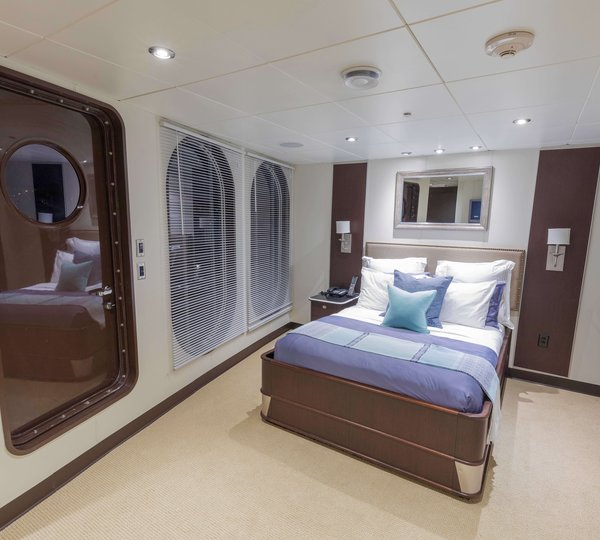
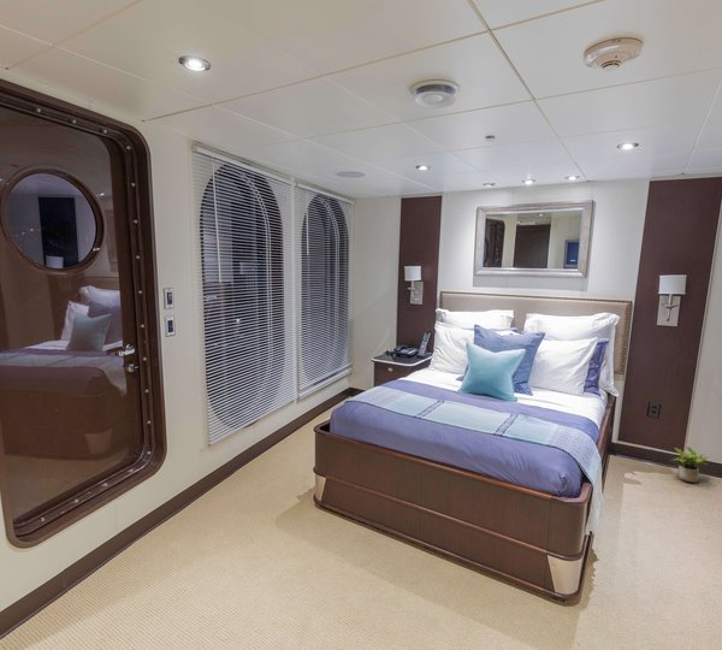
+ potted plant (687, 463)
